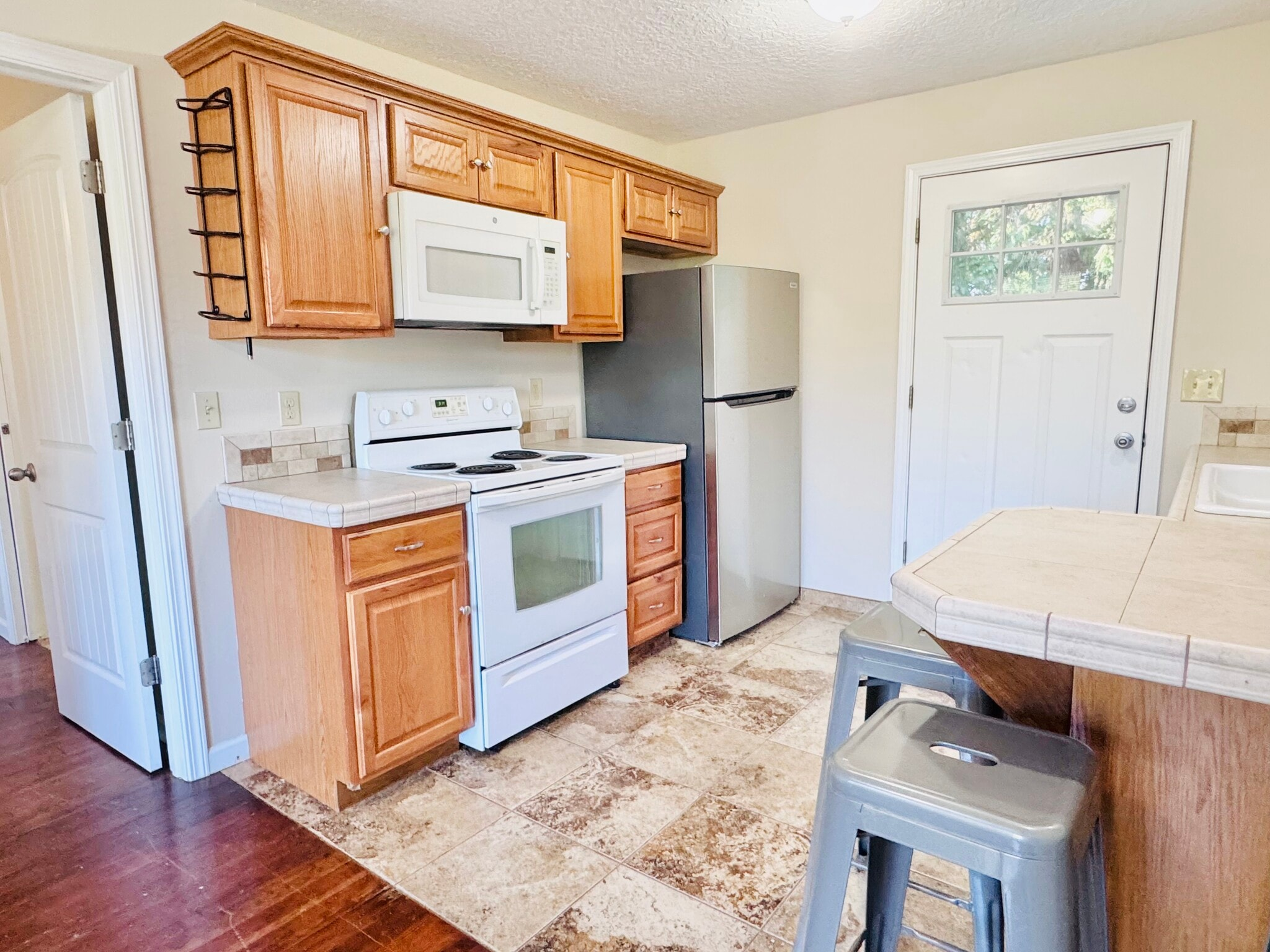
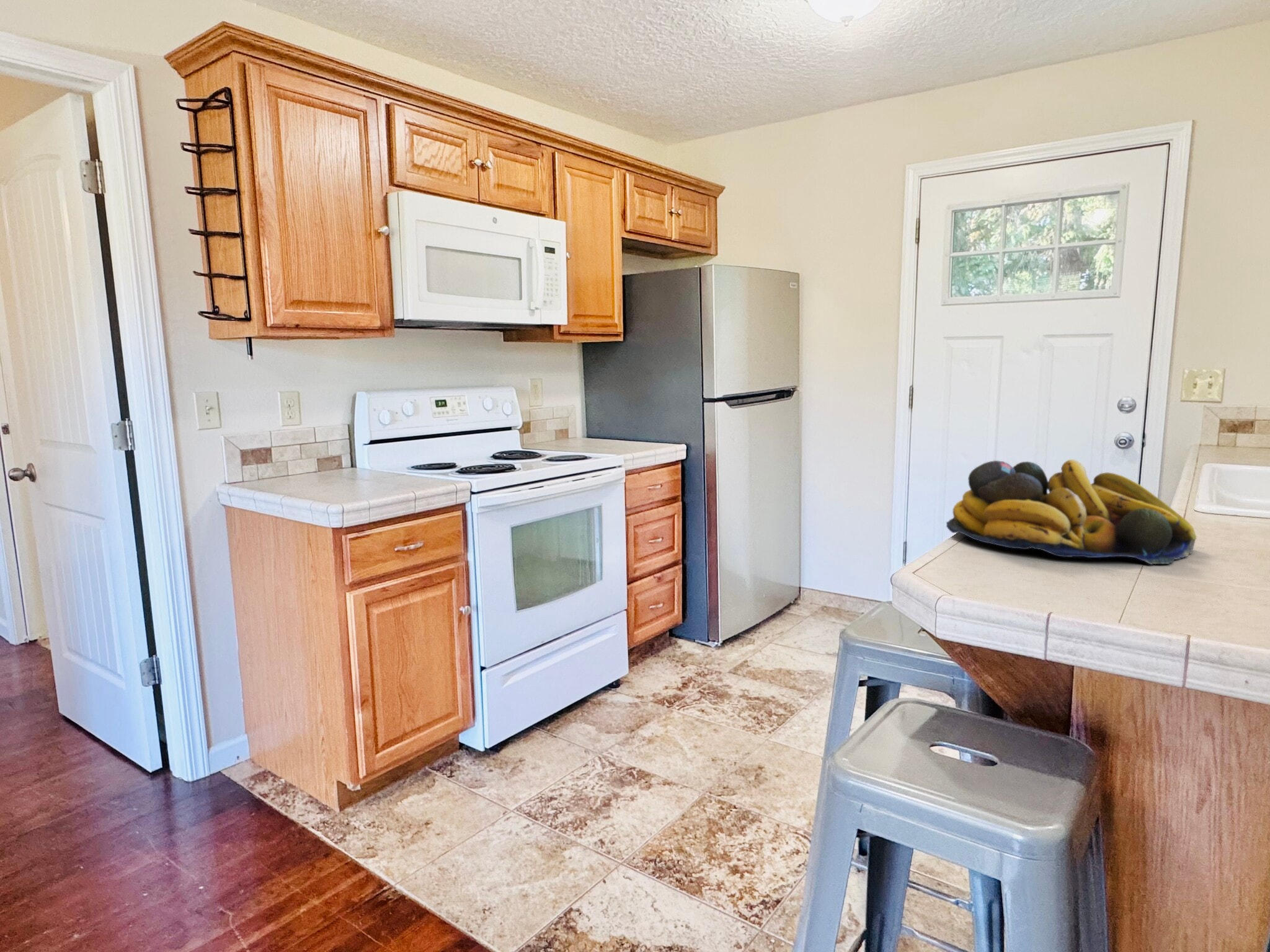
+ fruit bowl (1062, 500)
